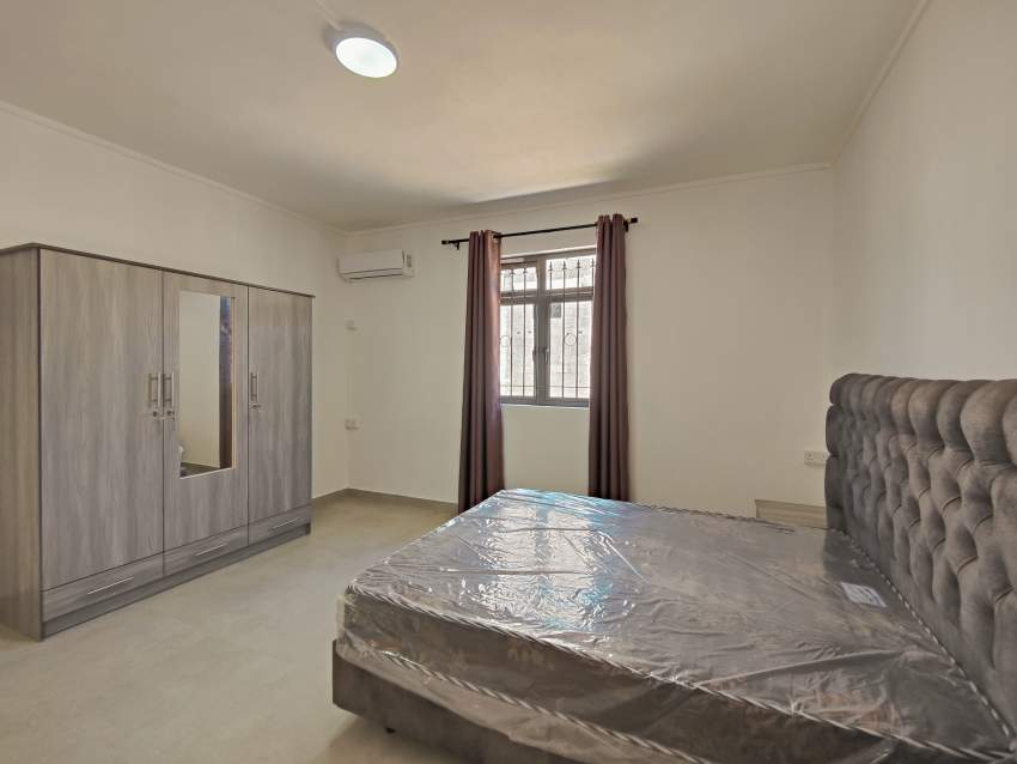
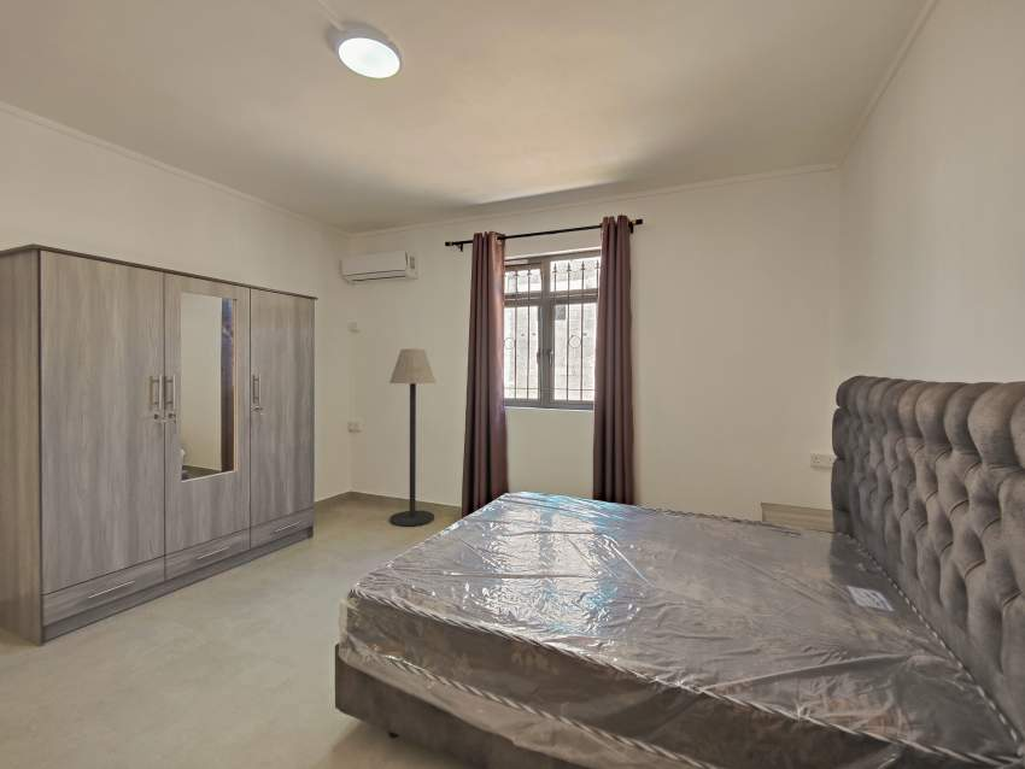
+ floor lamp (412, 434)
